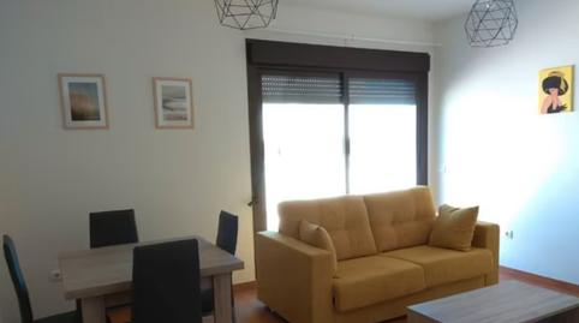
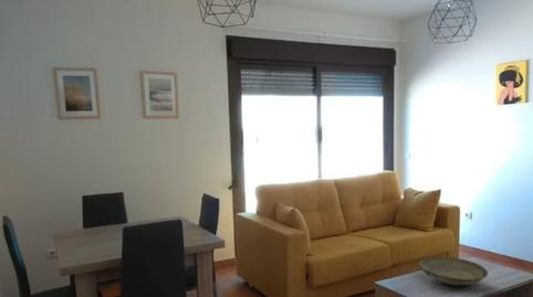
+ decorative bowl (451, 274)
